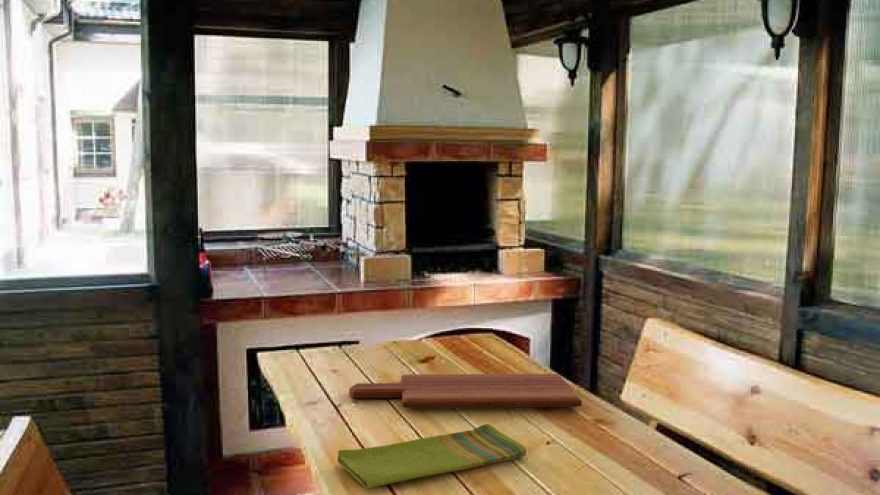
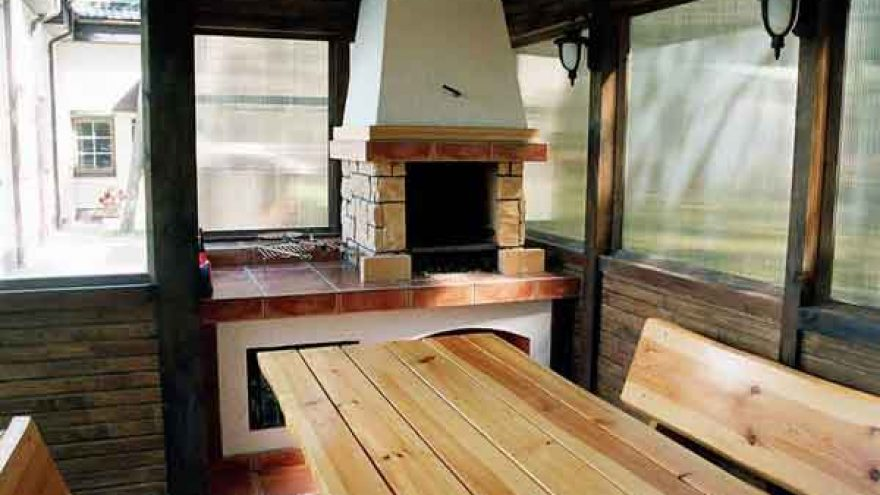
- dish towel (433, 453)
- cutting board (480, 389)
